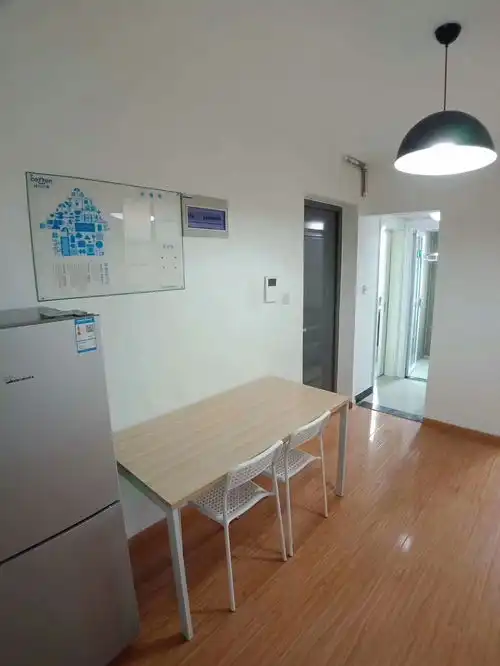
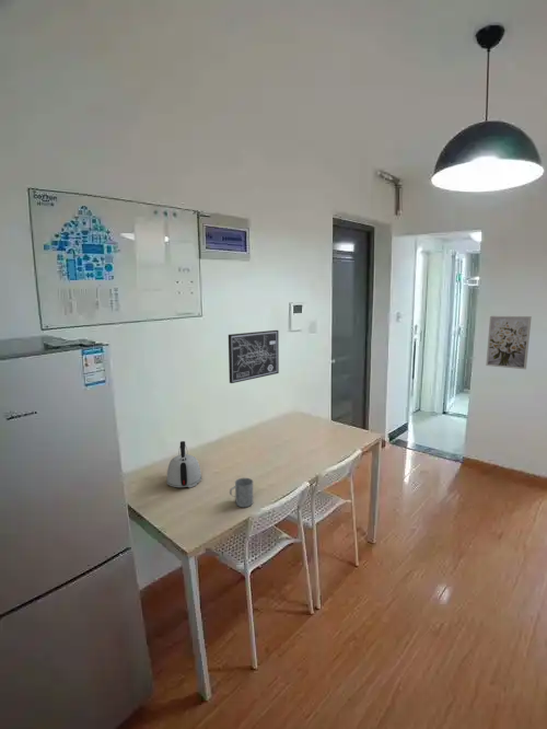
+ kettle (183, 462)
+ wall art (508, 342)
+ wall art (255, 355)
+ mug (241, 494)
